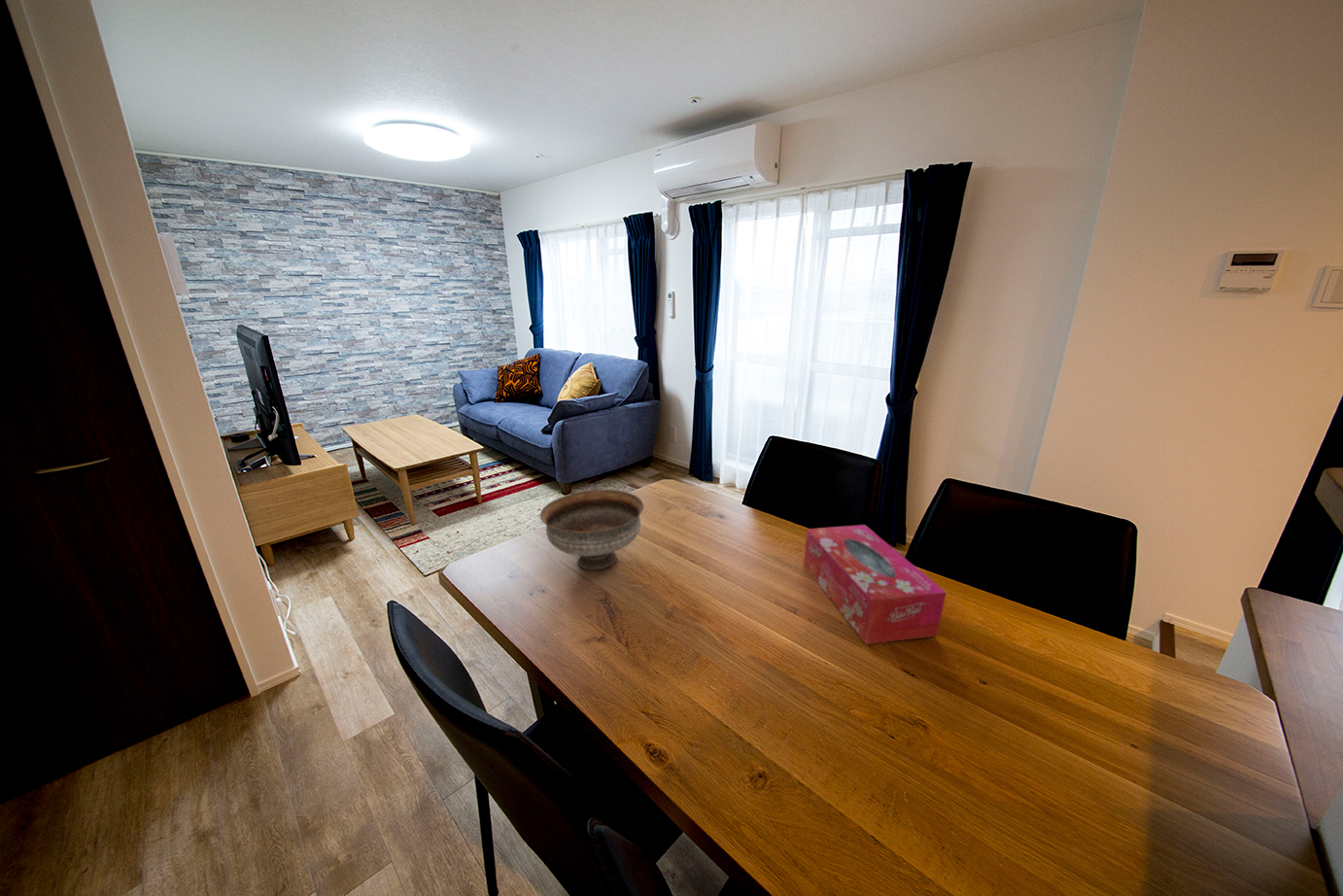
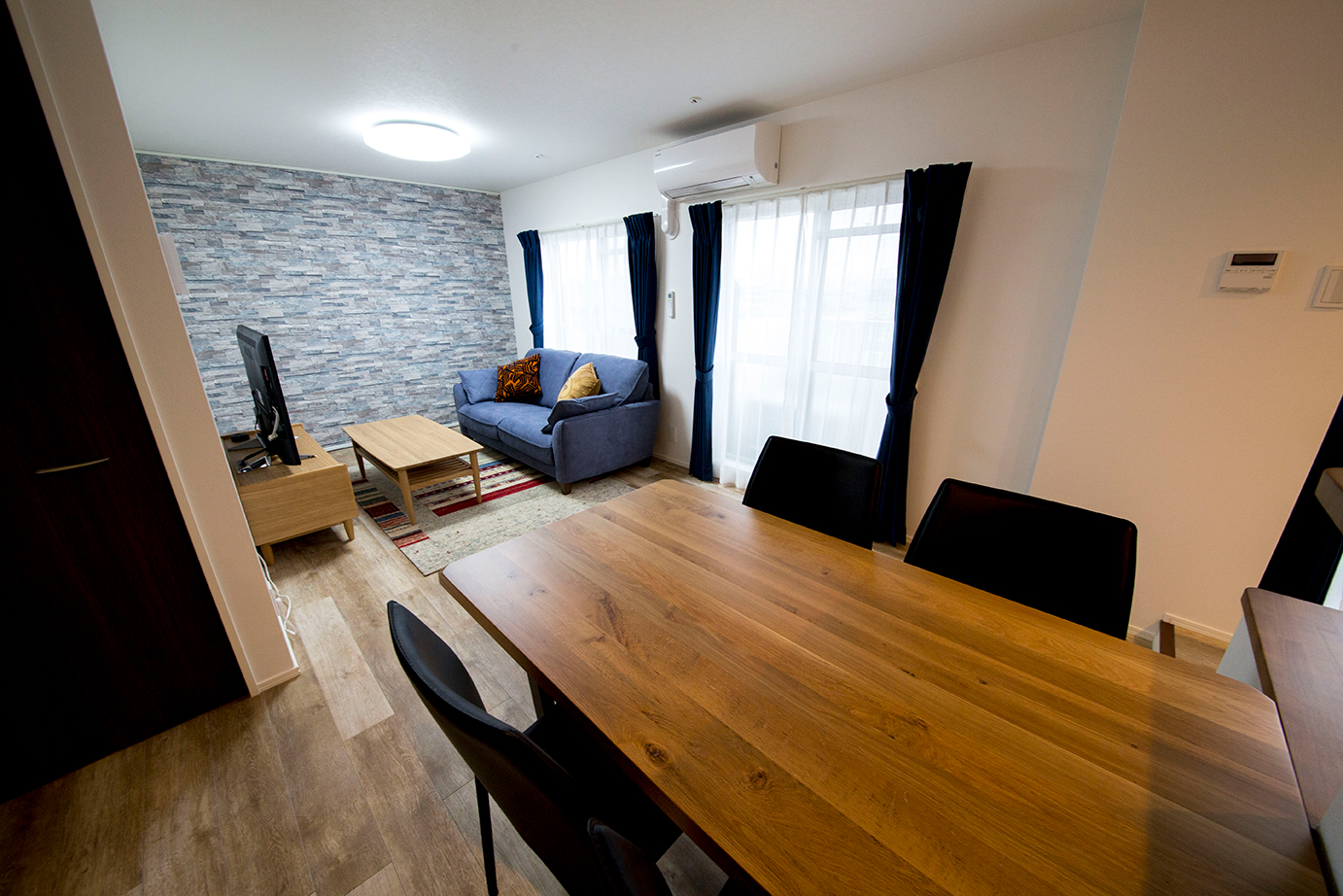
- tissue box (865, 576)
- bowl (594, 534)
